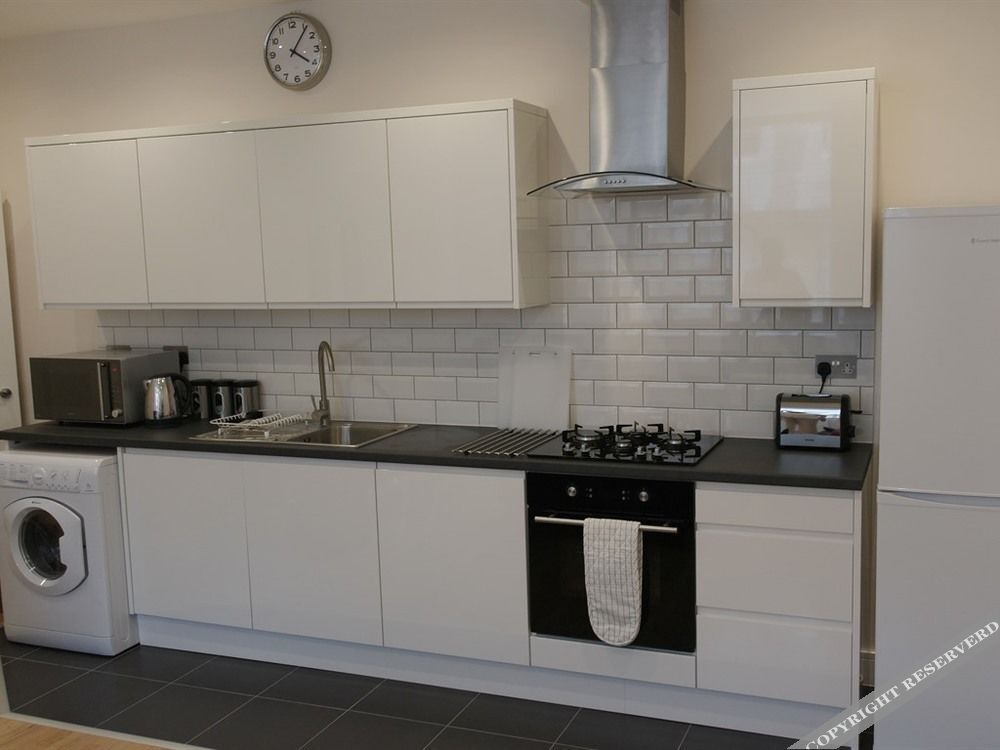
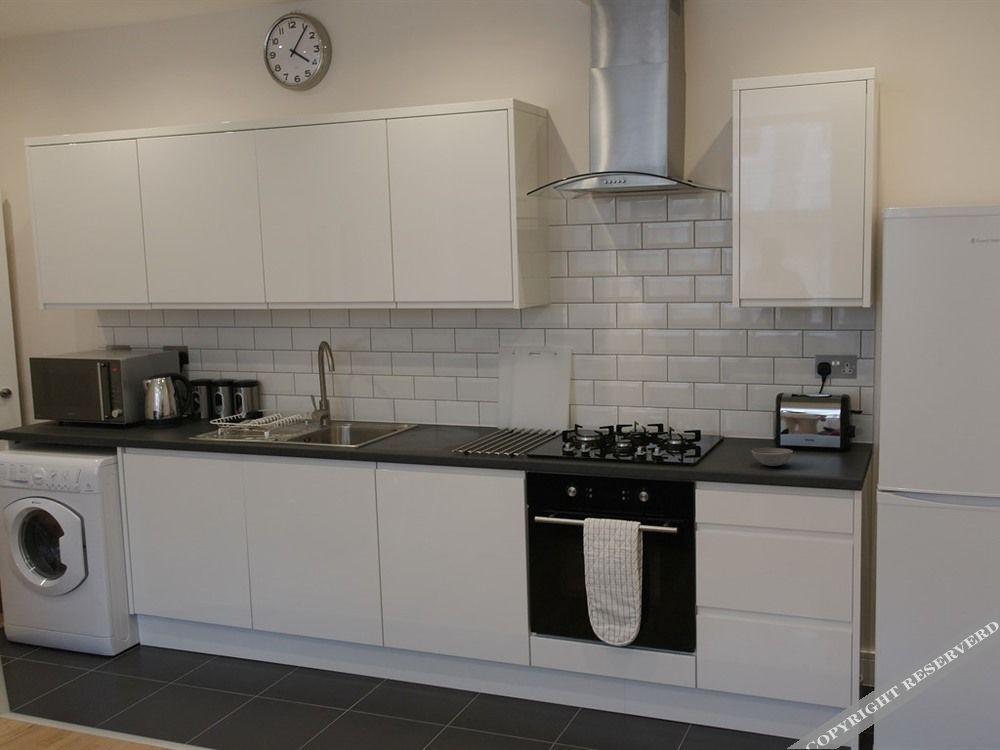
+ bowl (772, 457)
